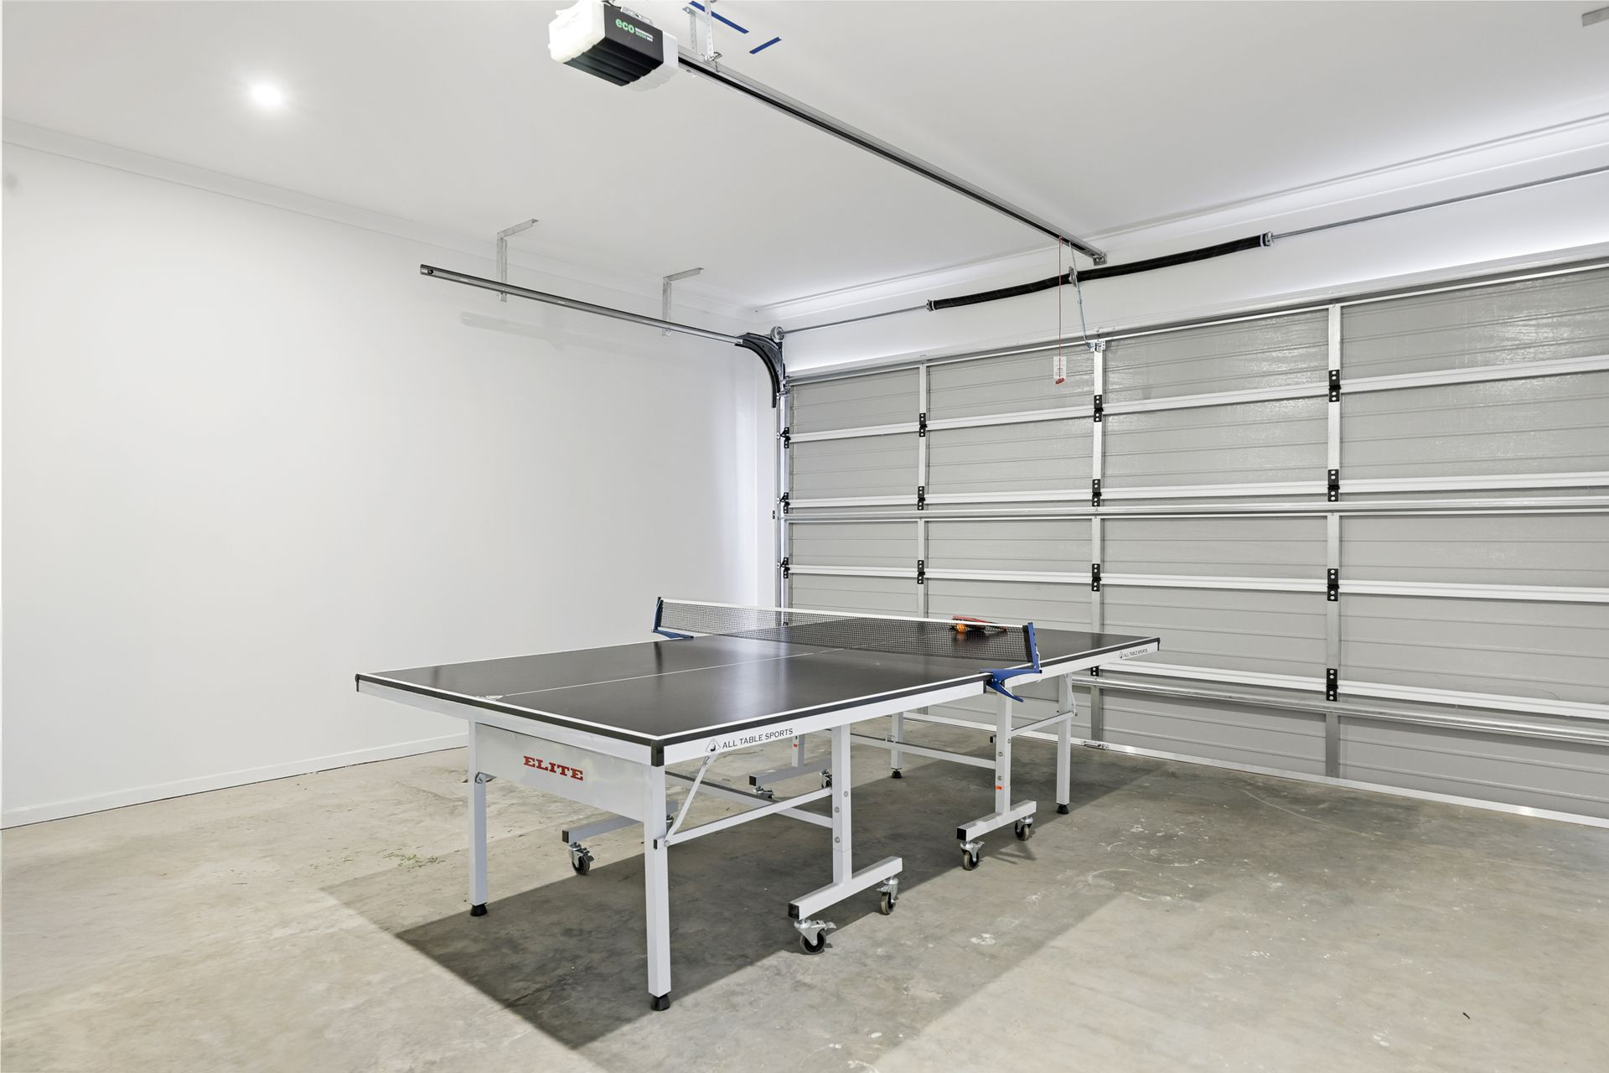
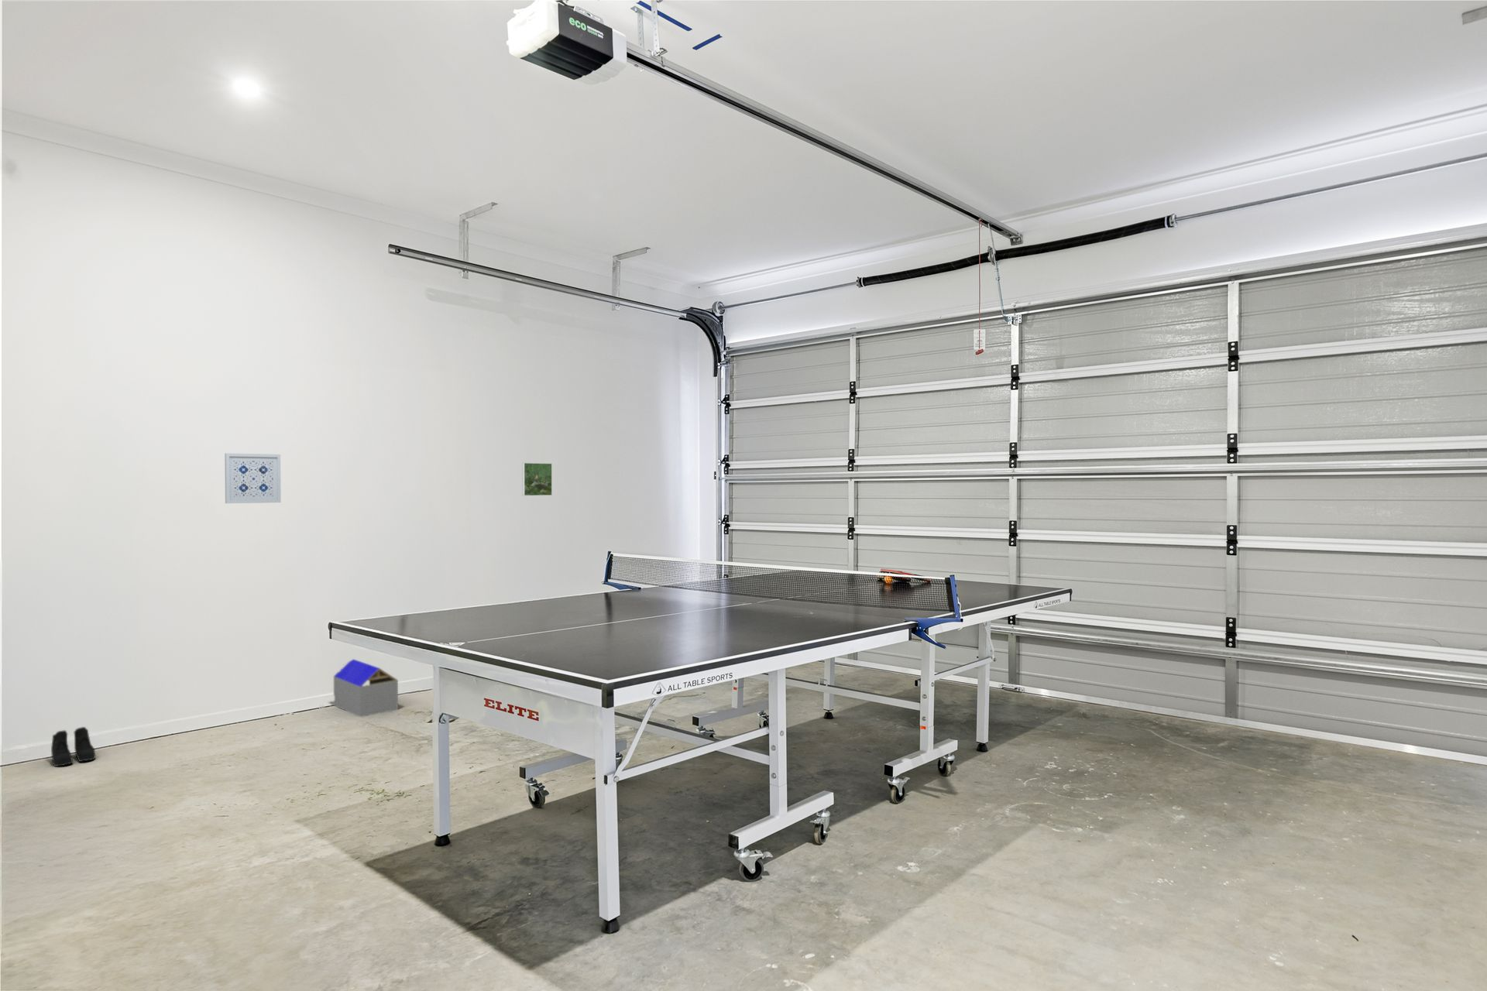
+ wall art (253, 479)
+ architectural model (362, 684)
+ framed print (537, 479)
+ boots (74, 744)
